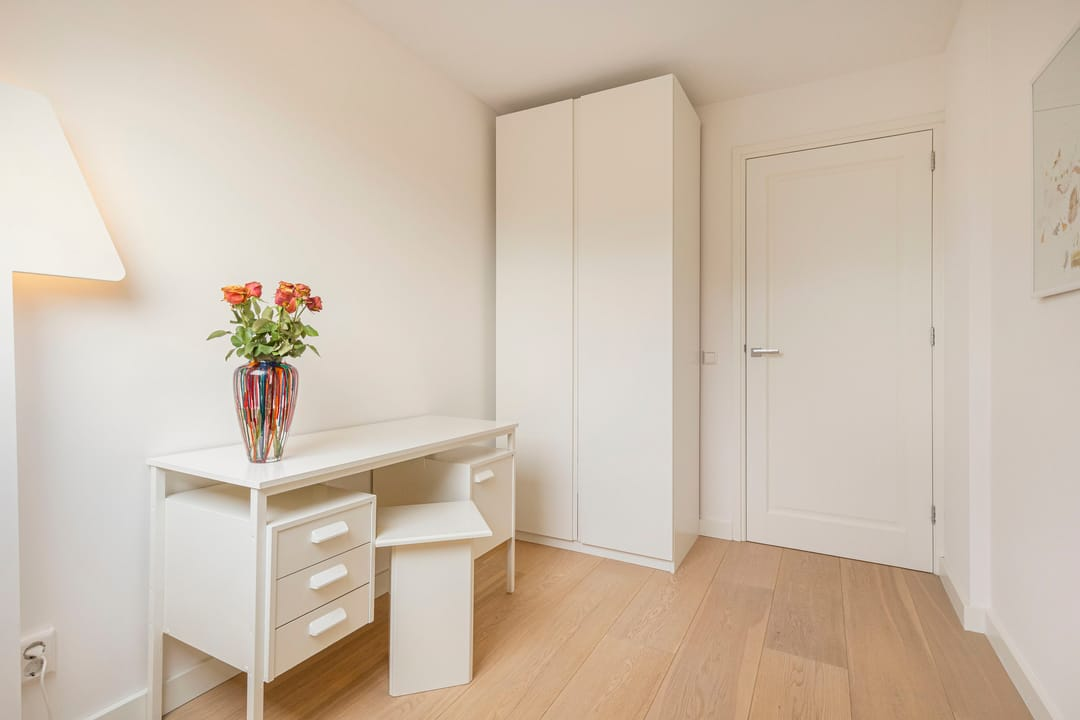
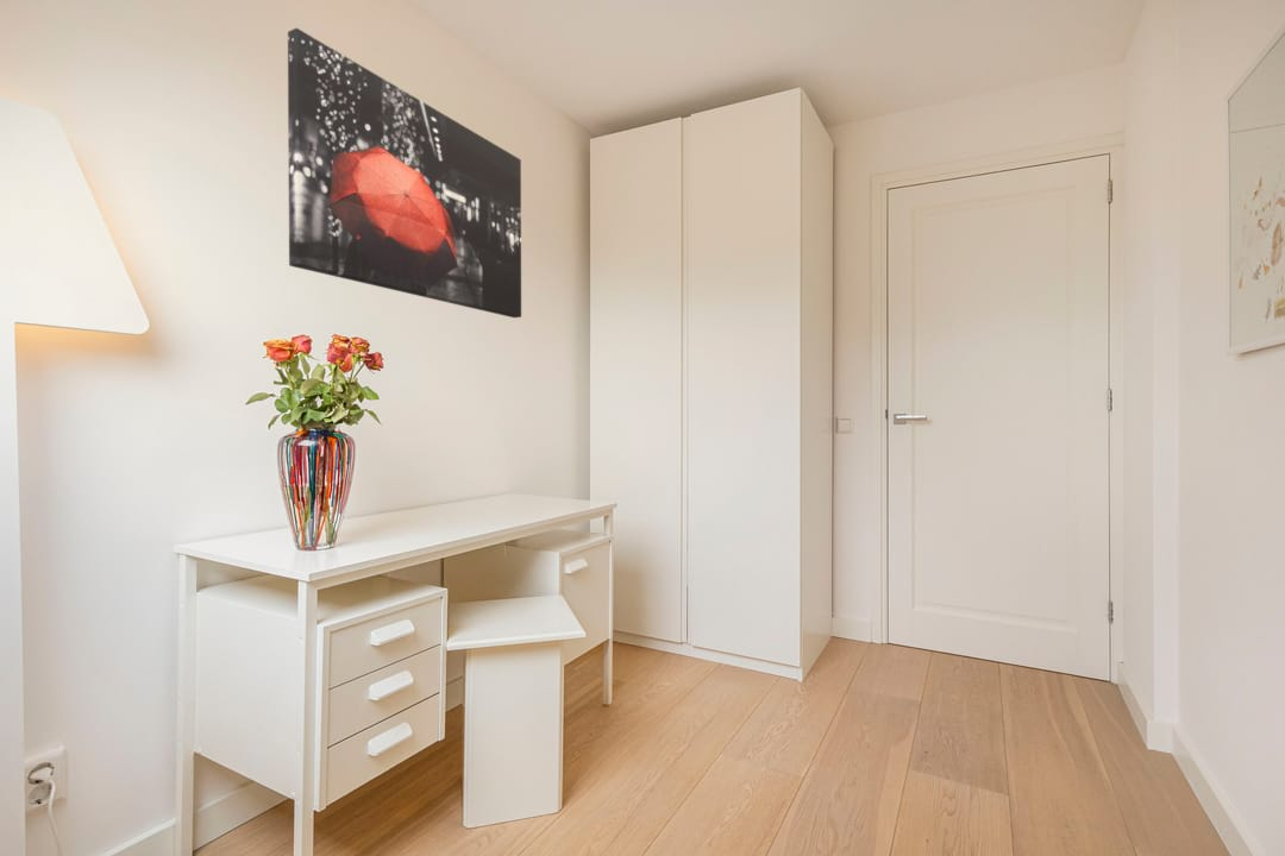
+ wall art (427, 202)
